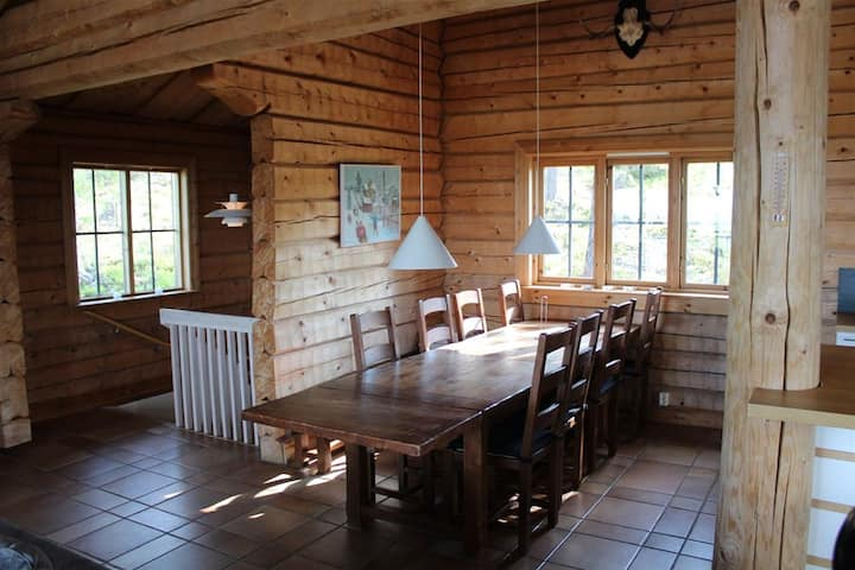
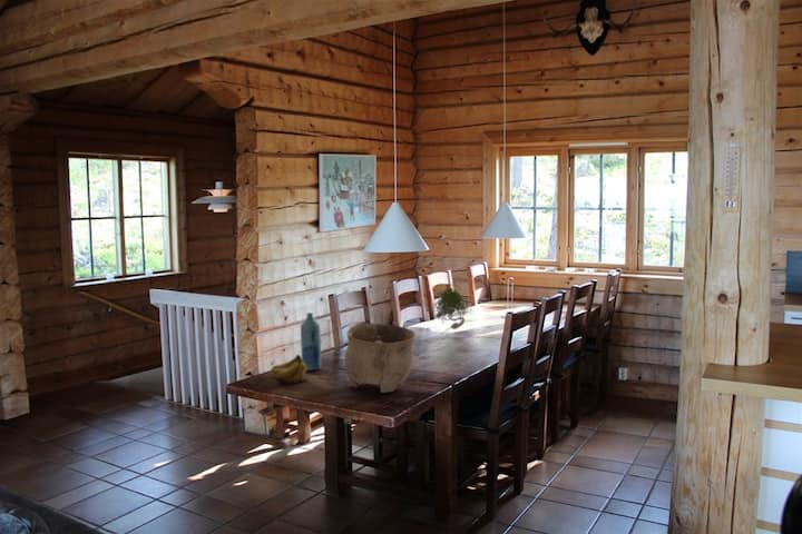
+ bowl (380, 357)
+ fruit (287, 367)
+ plant (451, 307)
+ bottle (311, 340)
